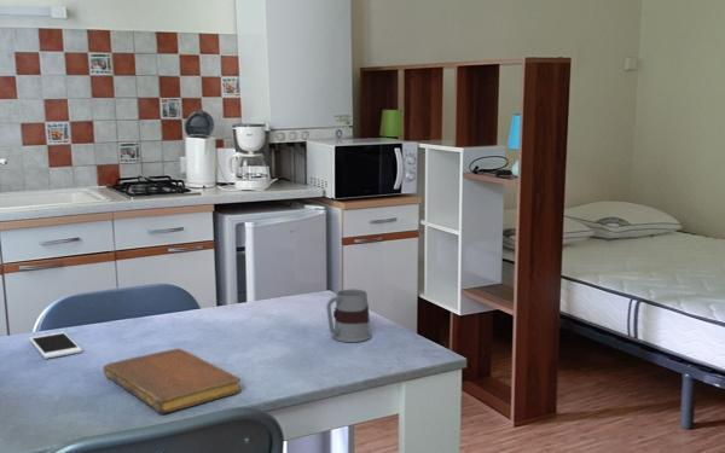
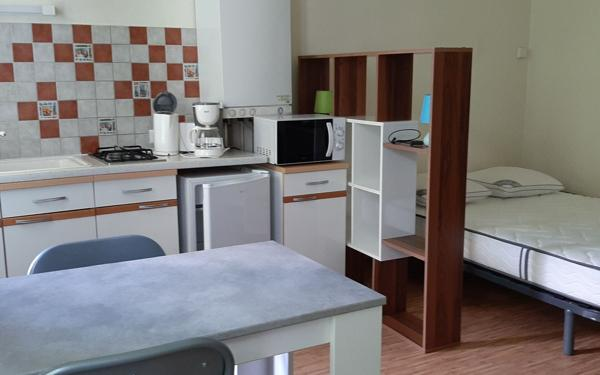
- cell phone (54, 344)
- notebook (170, 377)
- mug (347, 315)
